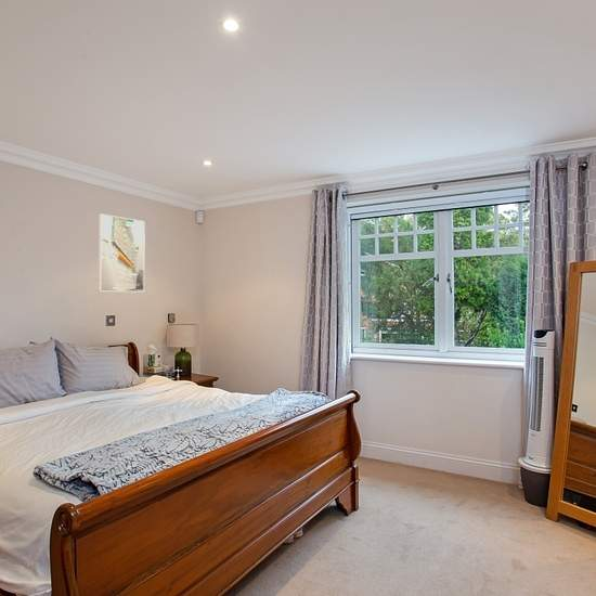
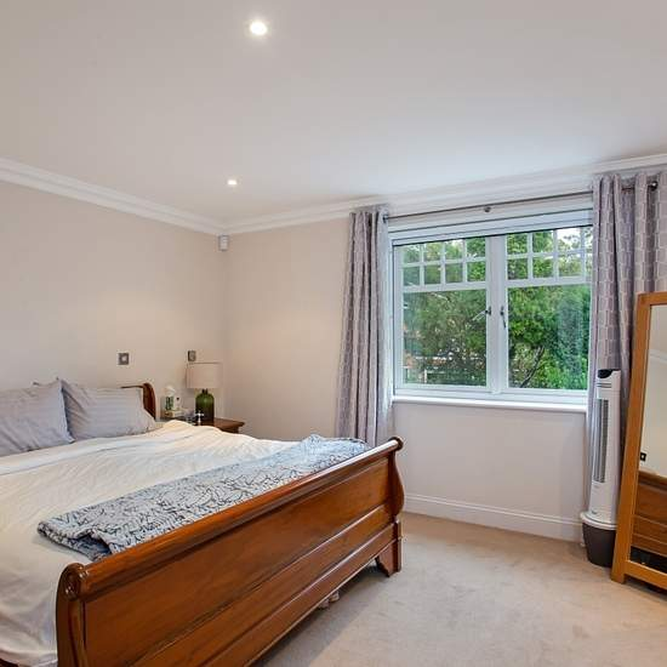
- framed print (122, 255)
